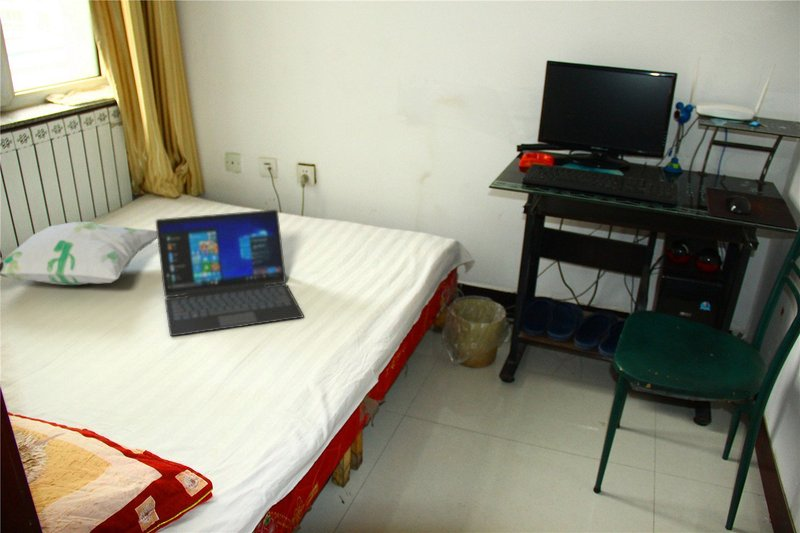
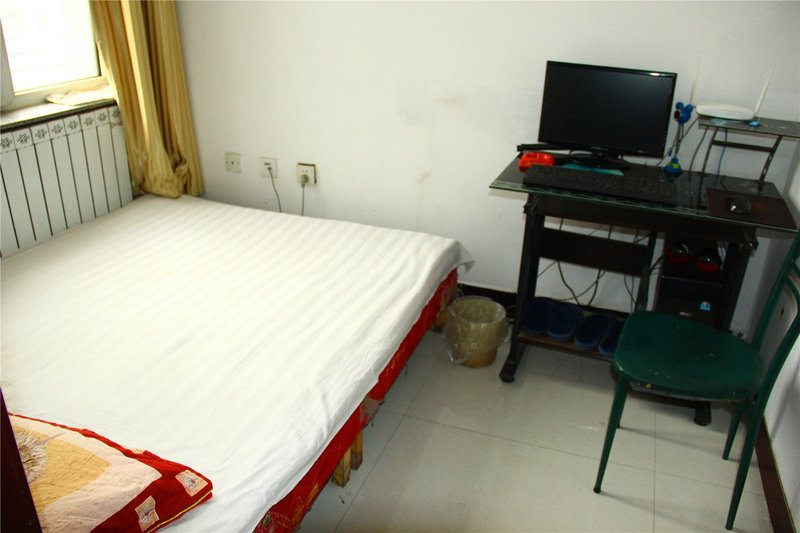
- decorative pillow (75, 253)
- laptop (228, 267)
